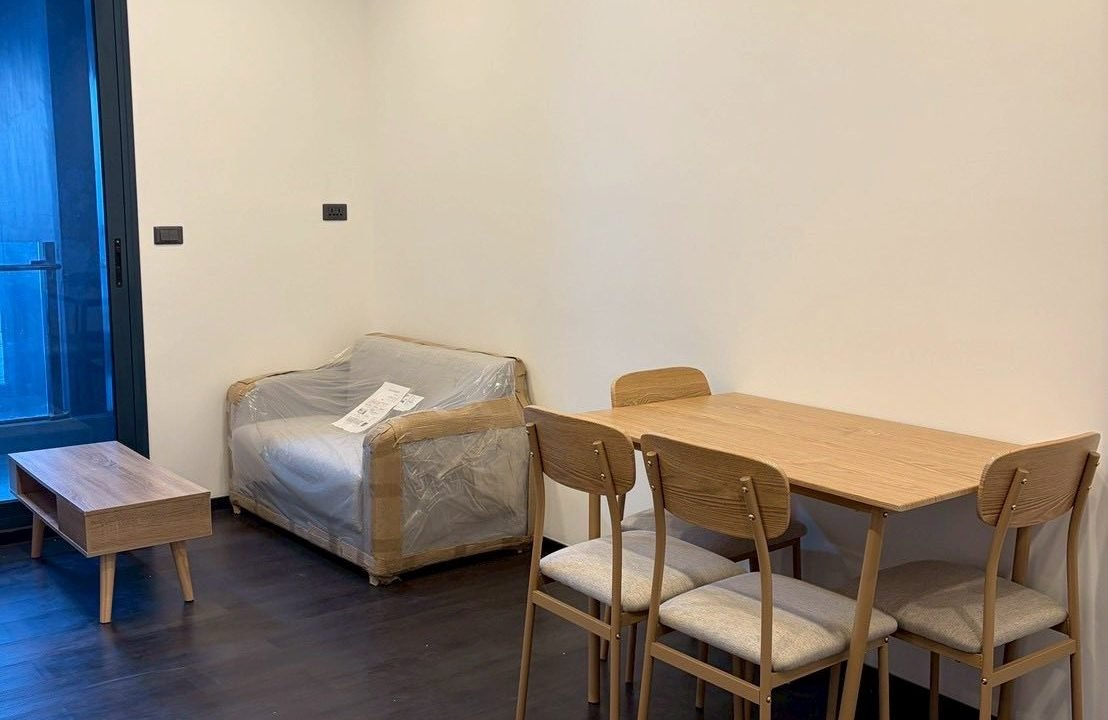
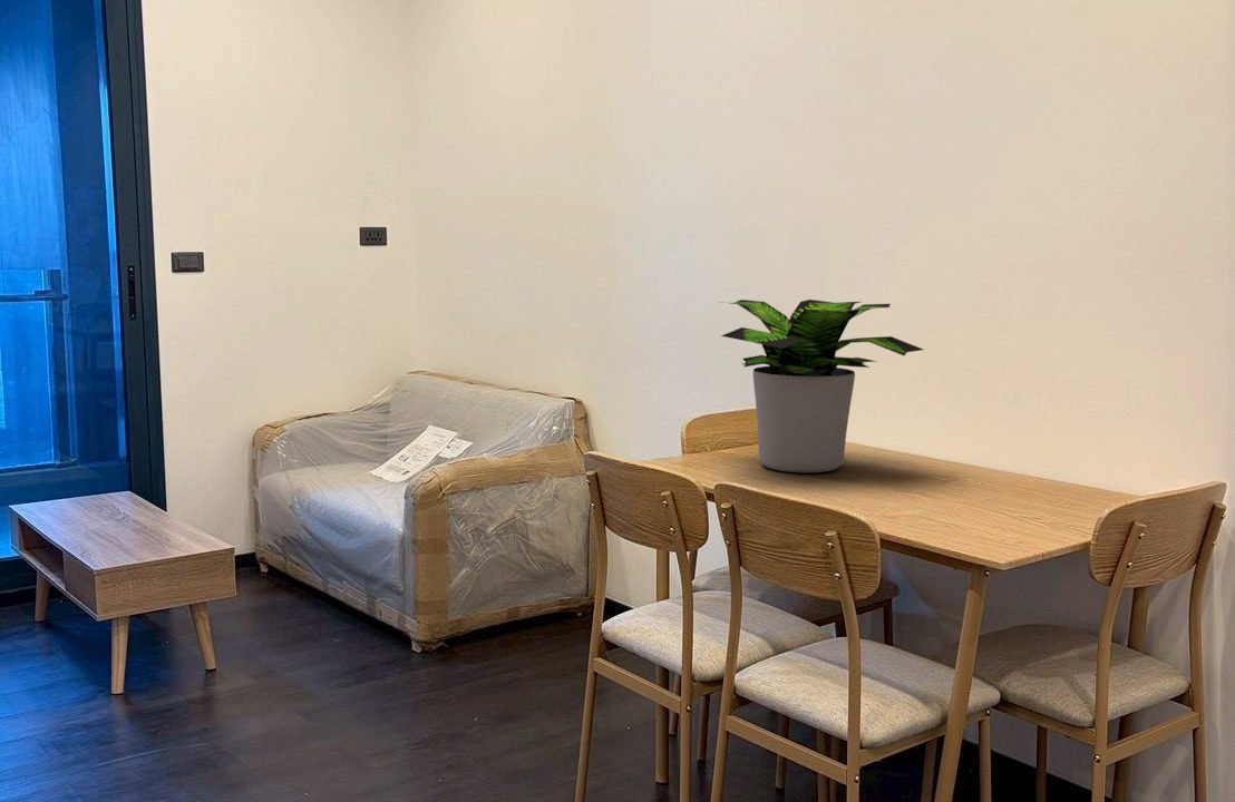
+ potted plant (809, 388)
